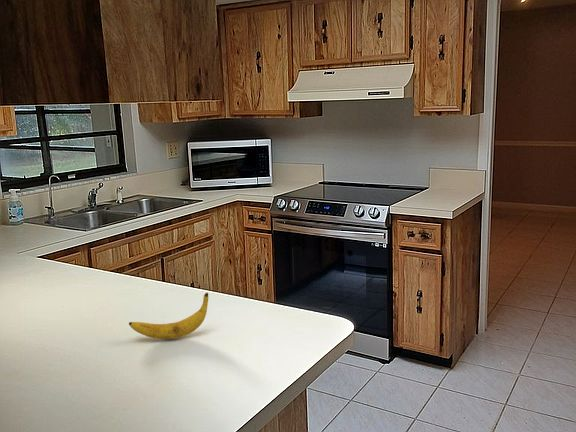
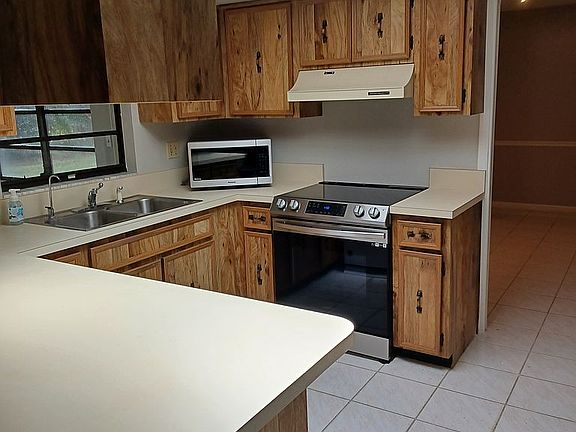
- banana (169, 323)
